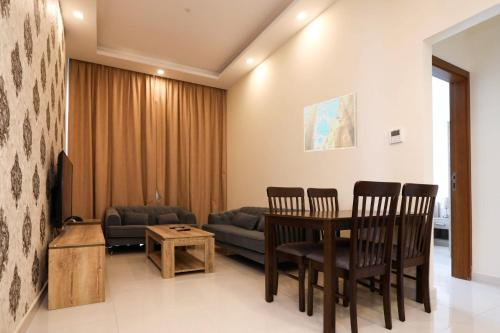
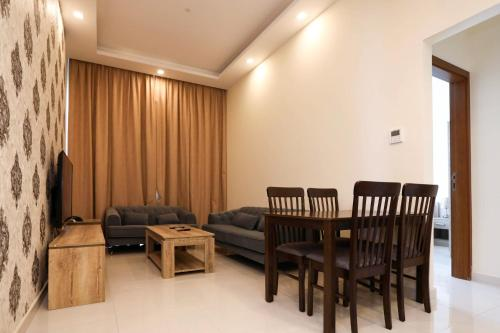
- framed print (327, 125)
